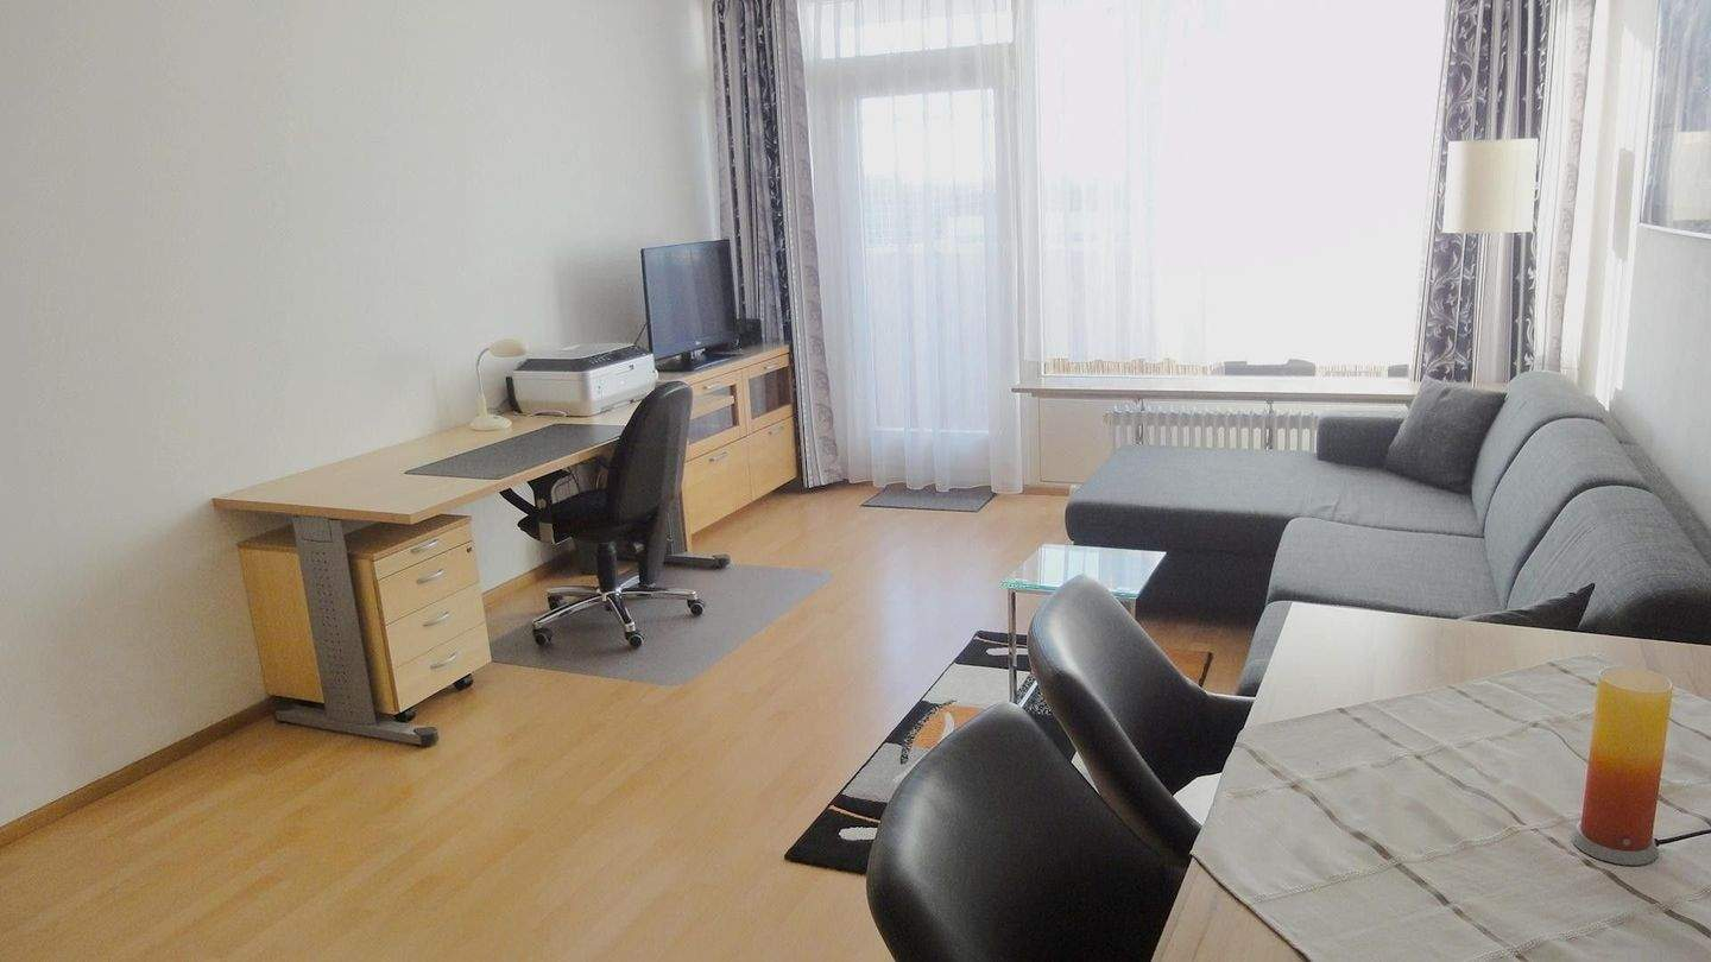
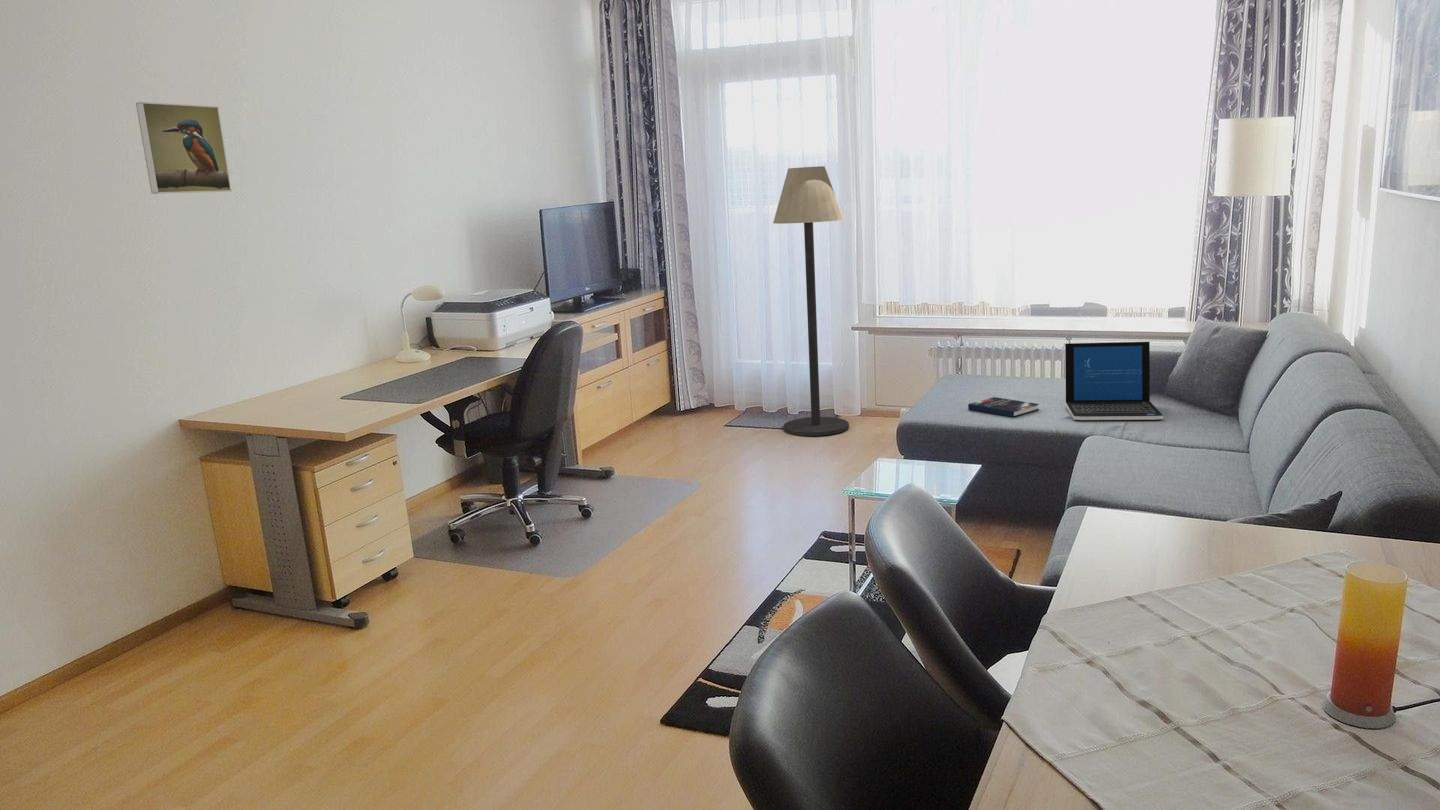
+ hardback book (1003, 406)
+ laptop (1112, 380)
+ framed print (185, 149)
+ floor lamp (811, 301)
